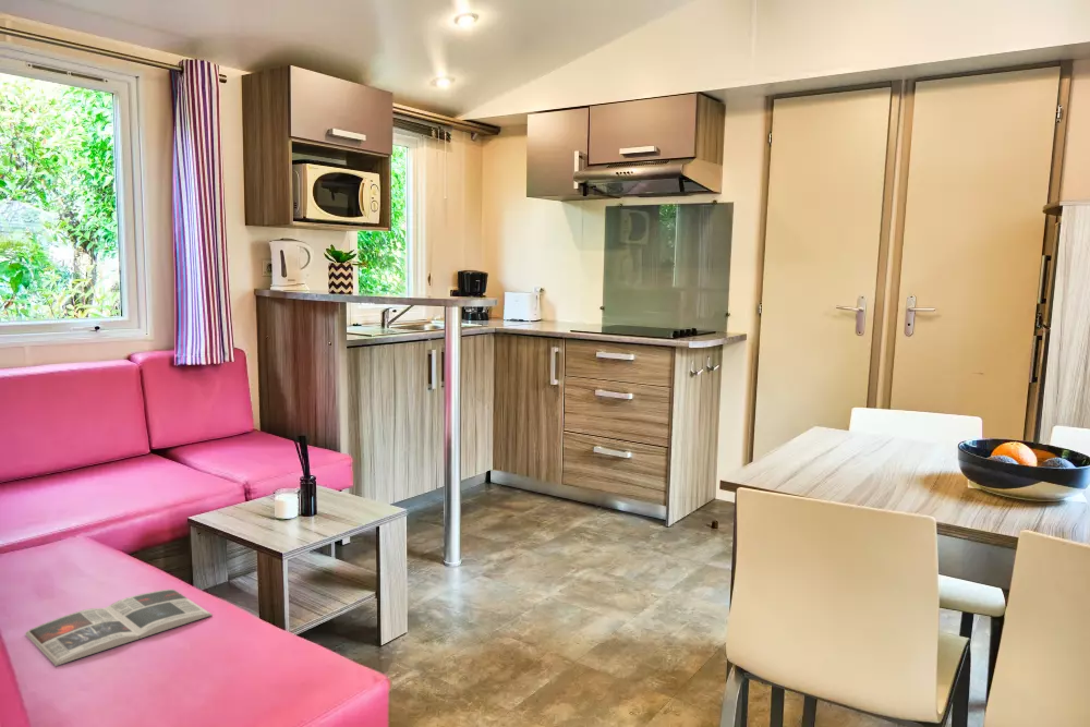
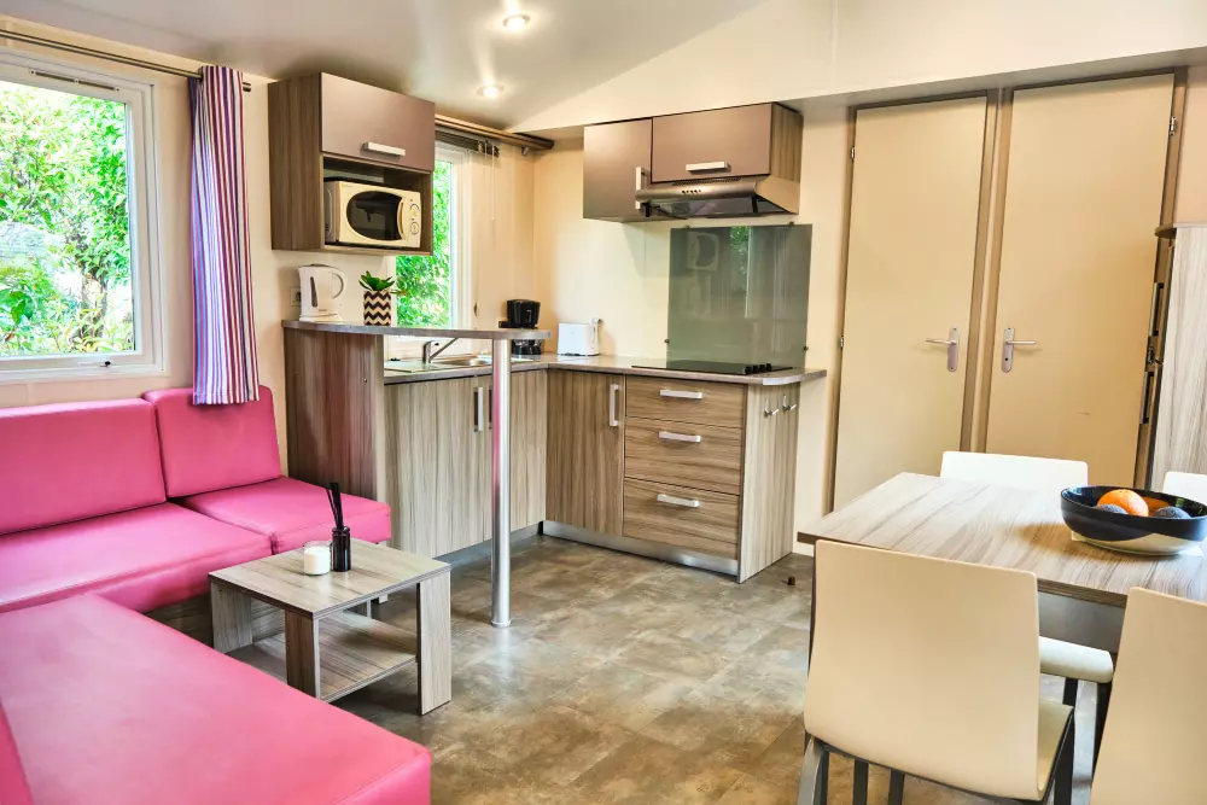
- magazine (121, 620)
